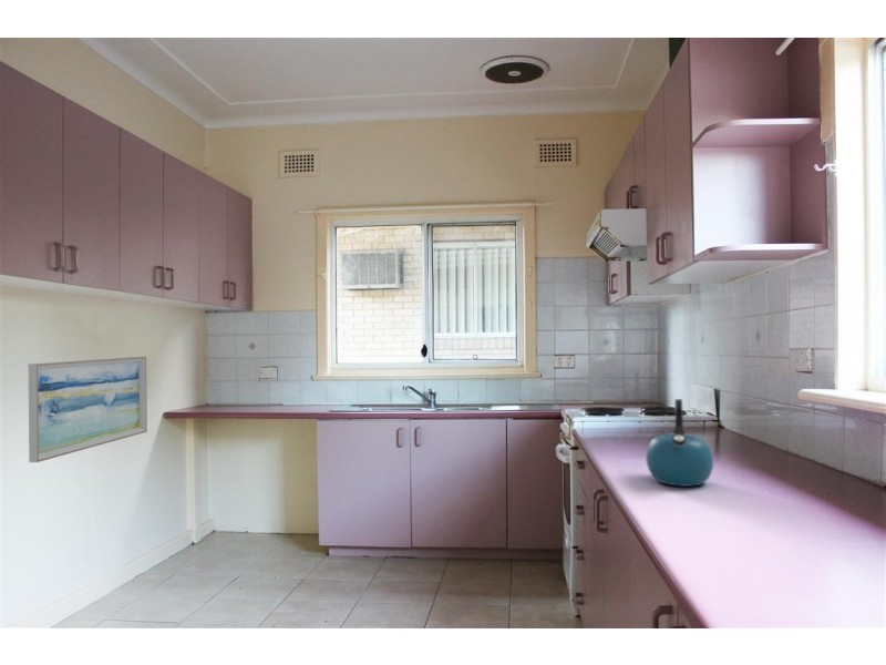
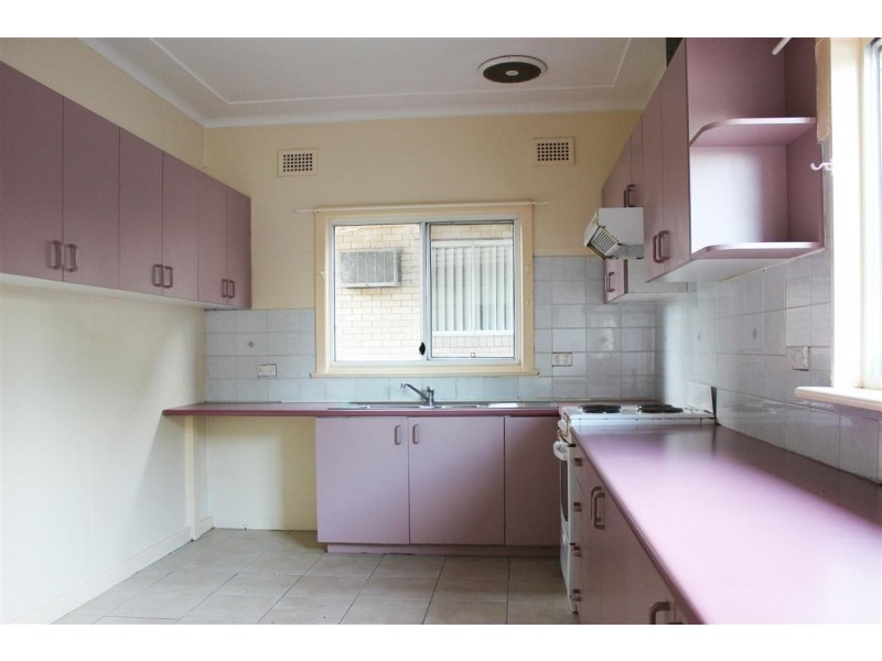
- kettle (679, 441)
- wall art (95, 402)
